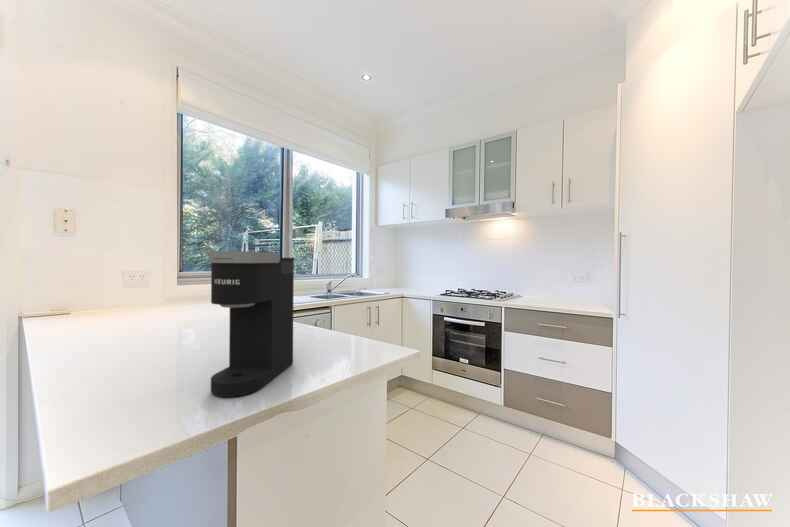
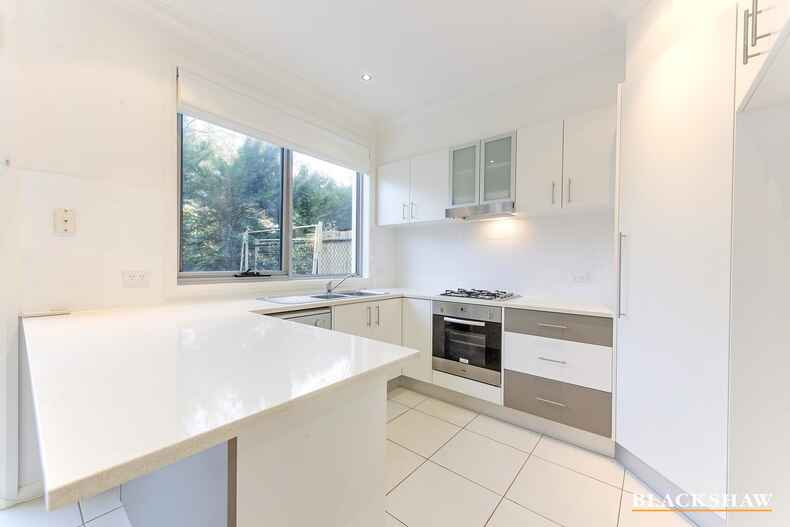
- coffee maker (256, 313)
